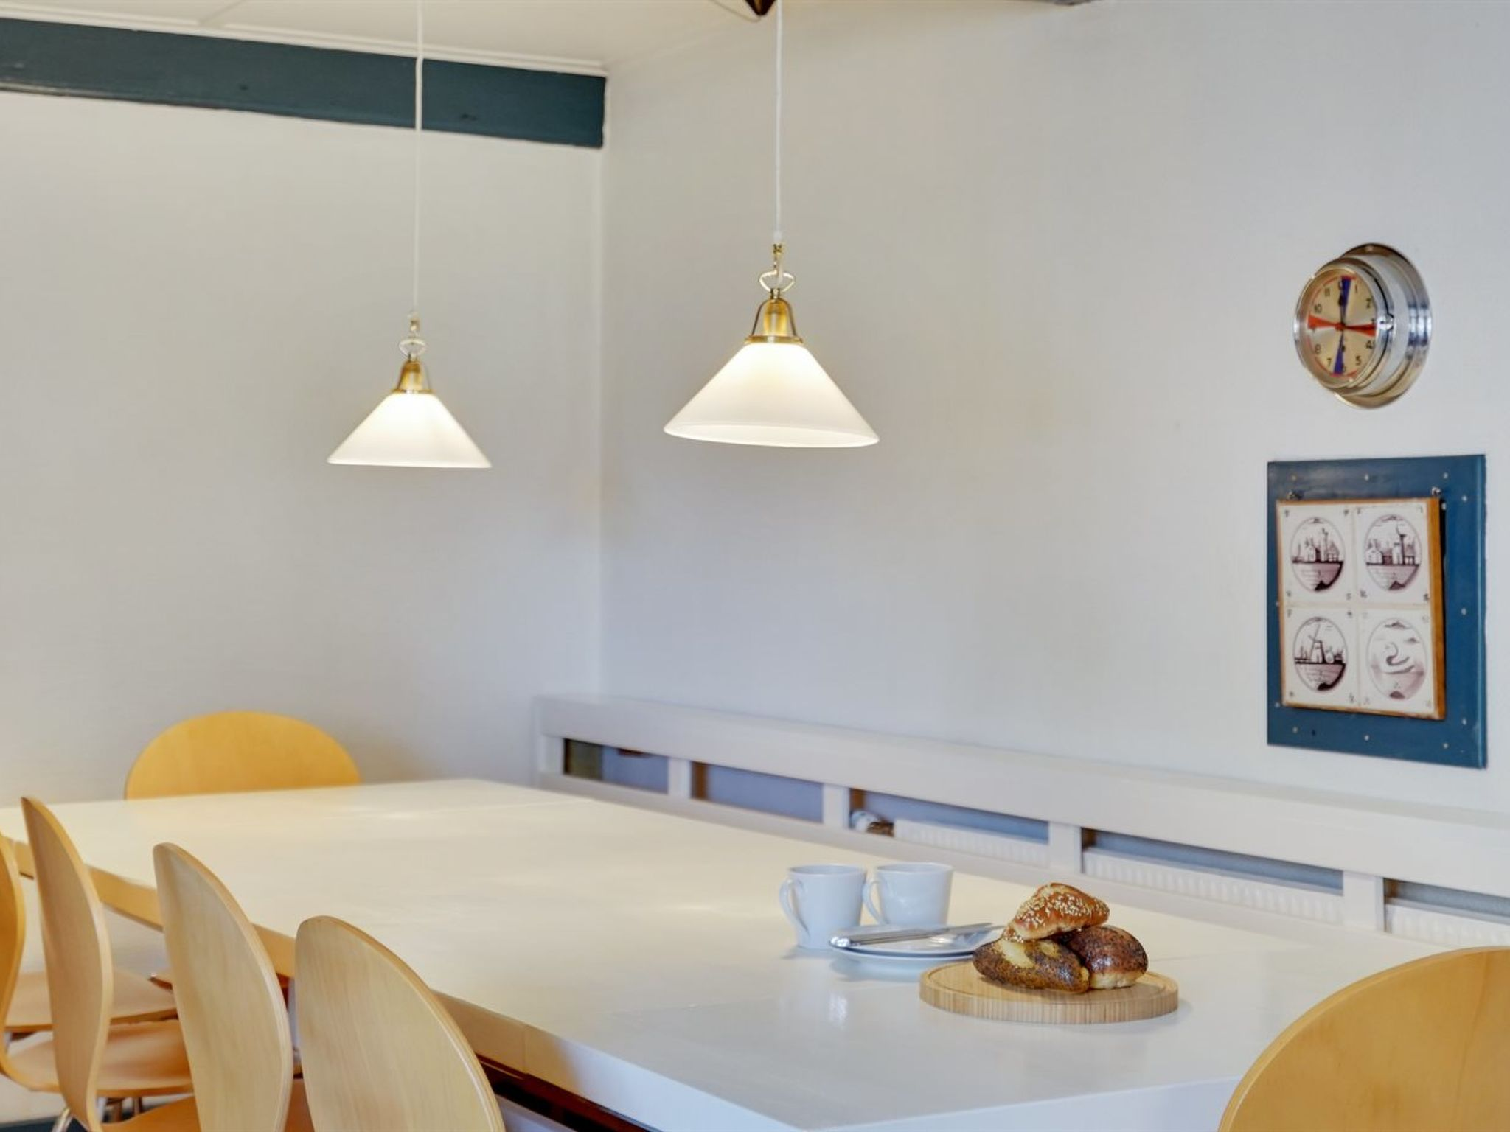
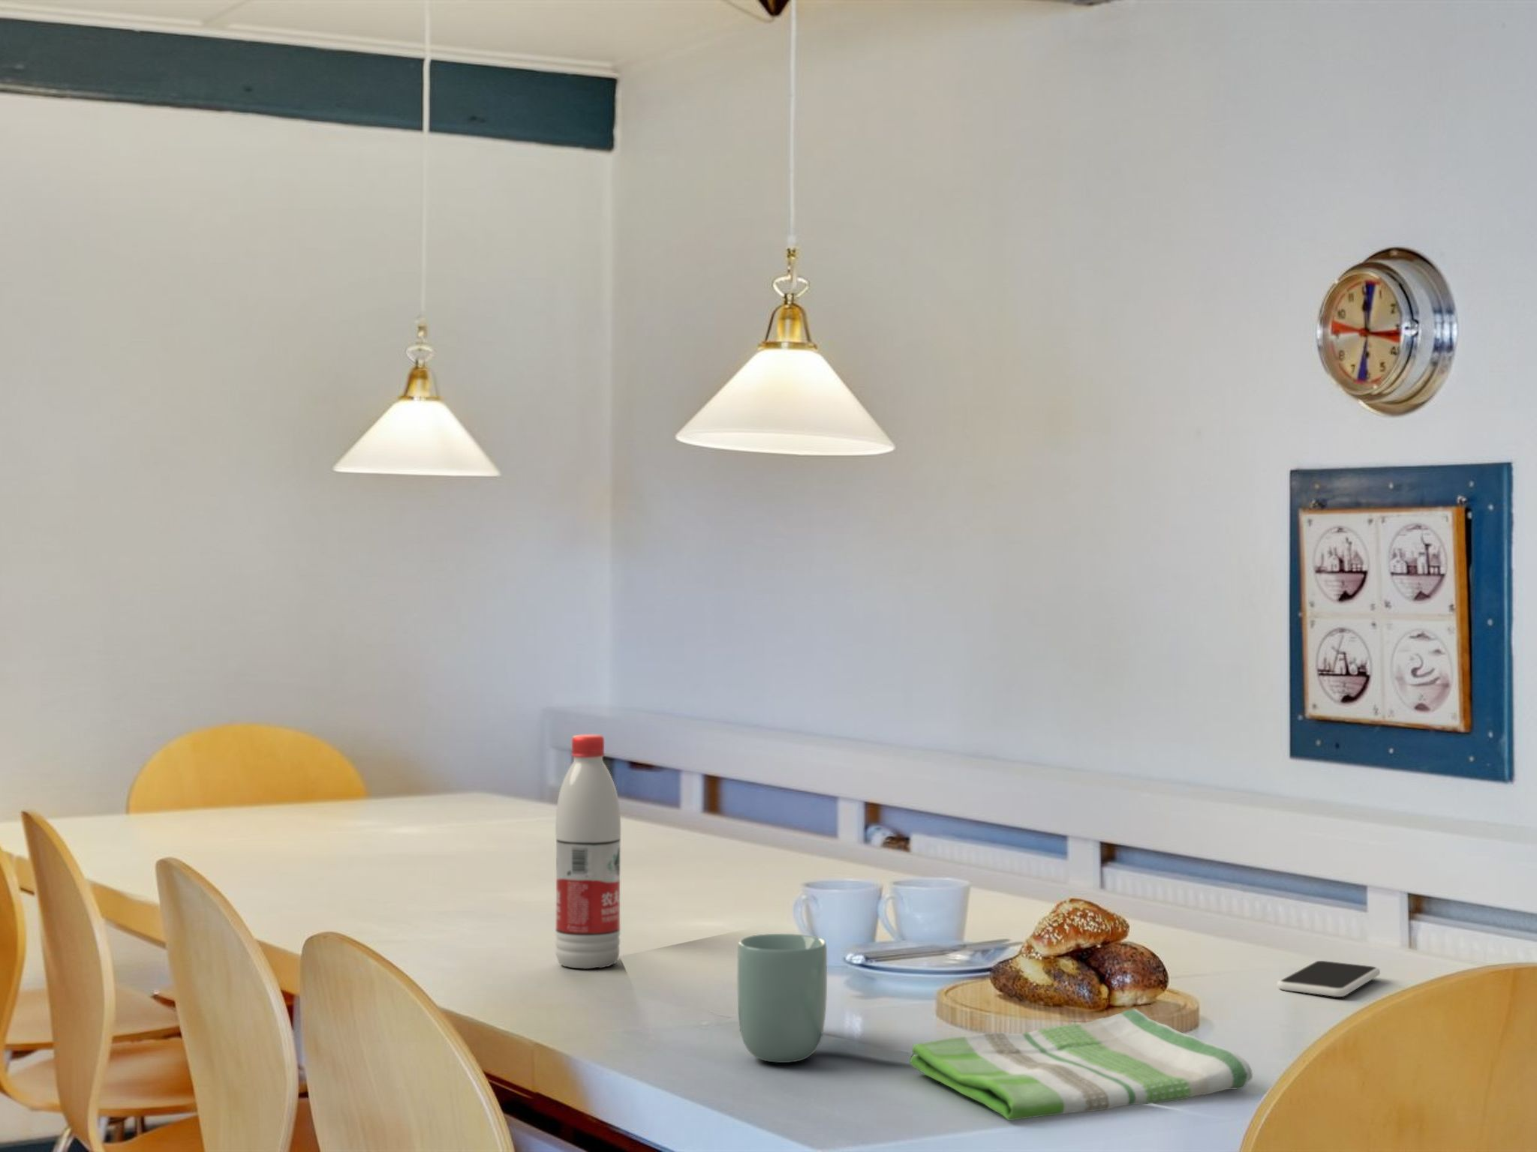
+ water bottle (588, 849)
+ dish towel (1077, 1060)
+ smartphone (1329, 978)
+ cup (782, 1000)
